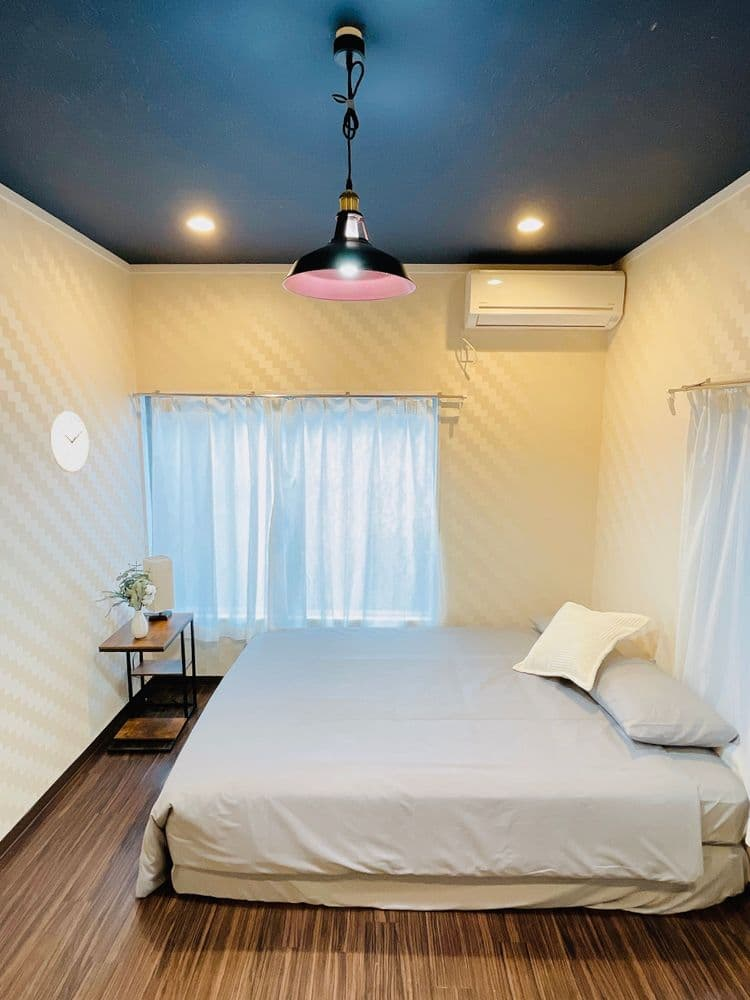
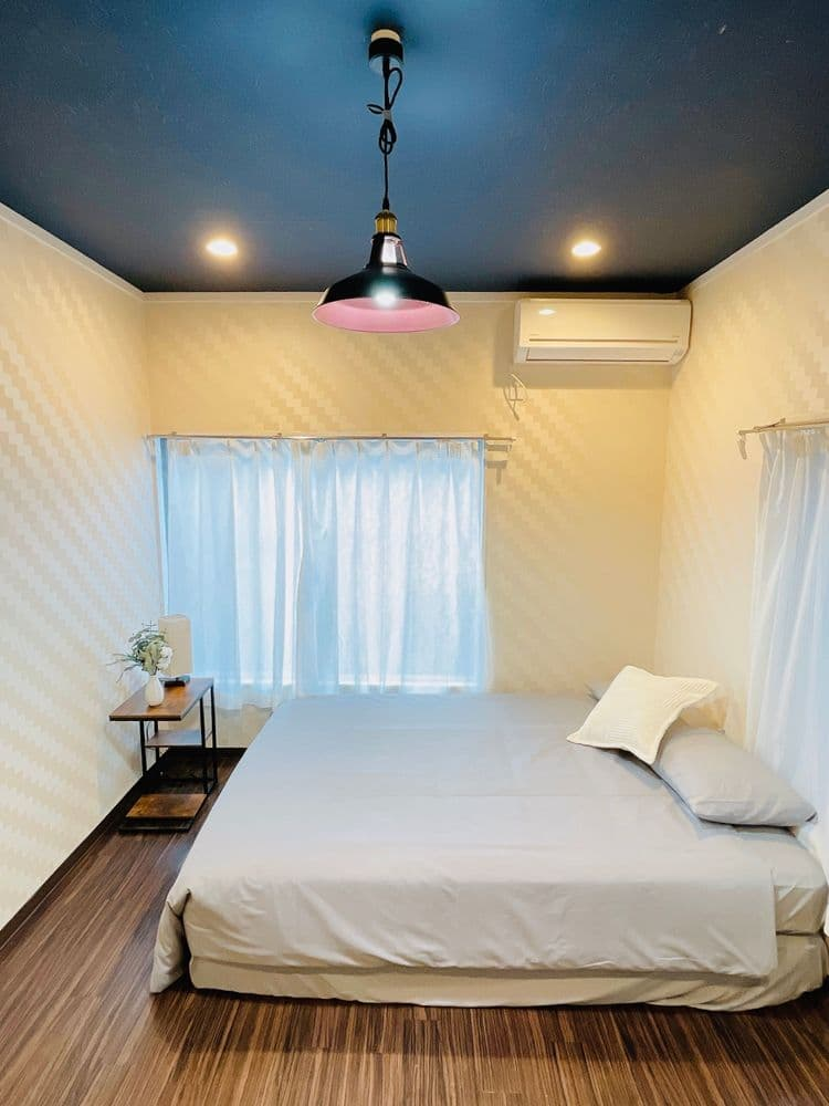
- wall clock (71, 442)
